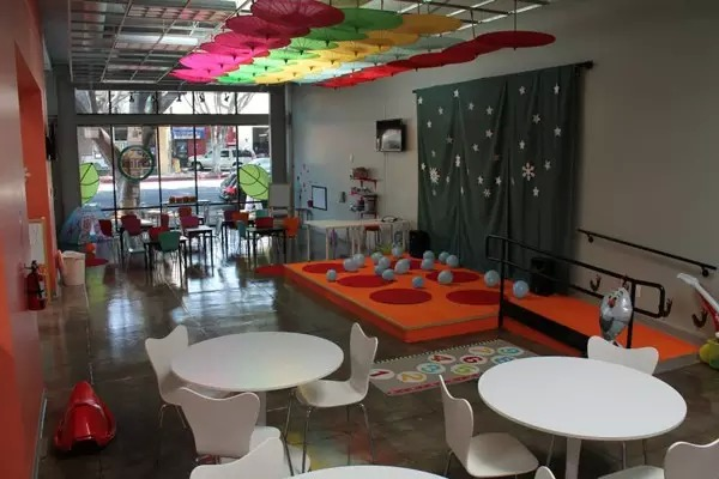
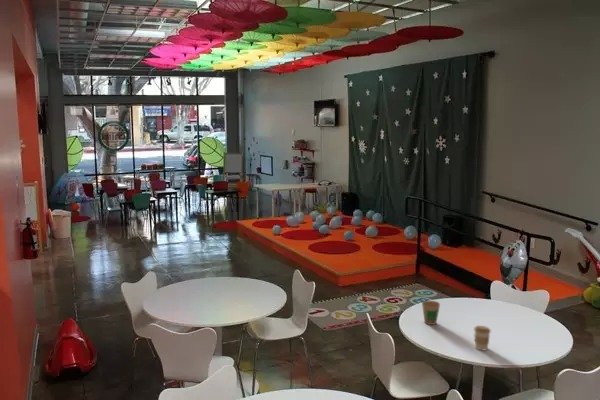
+ paper cup (430, 313)
+ coffee cup (481, 337)
